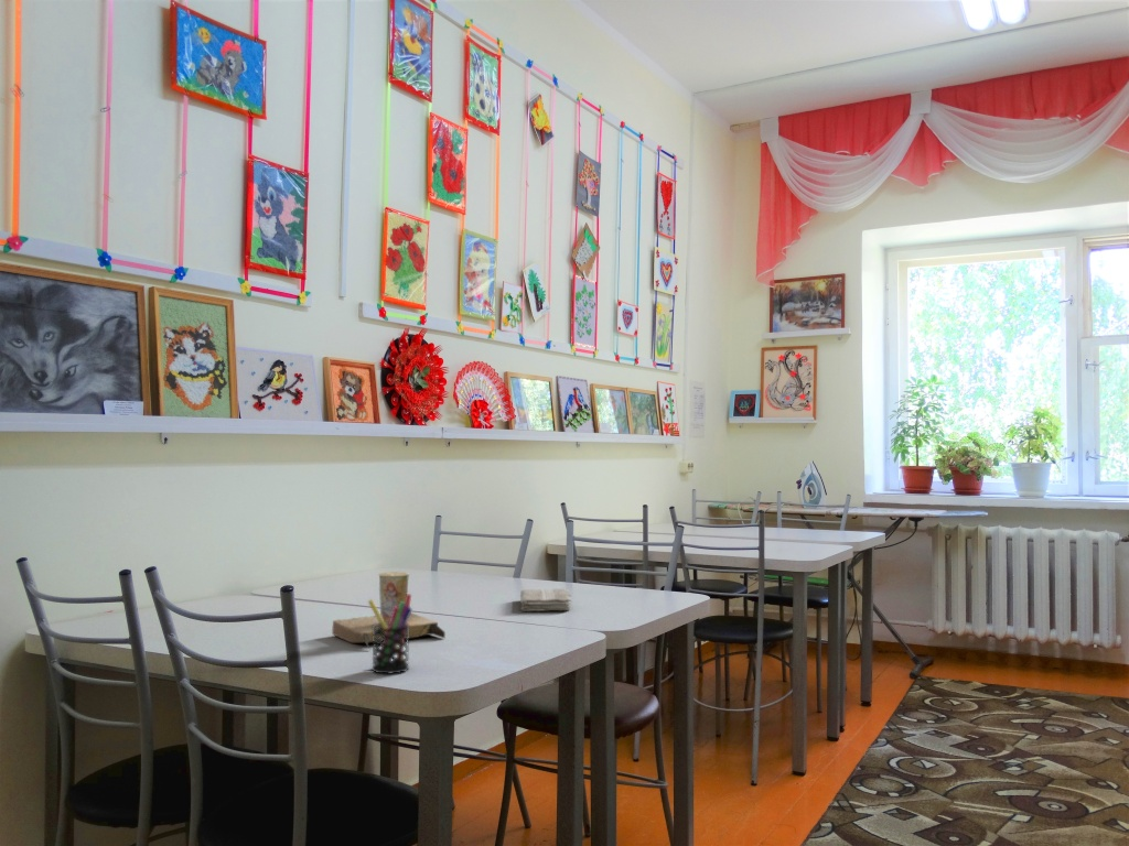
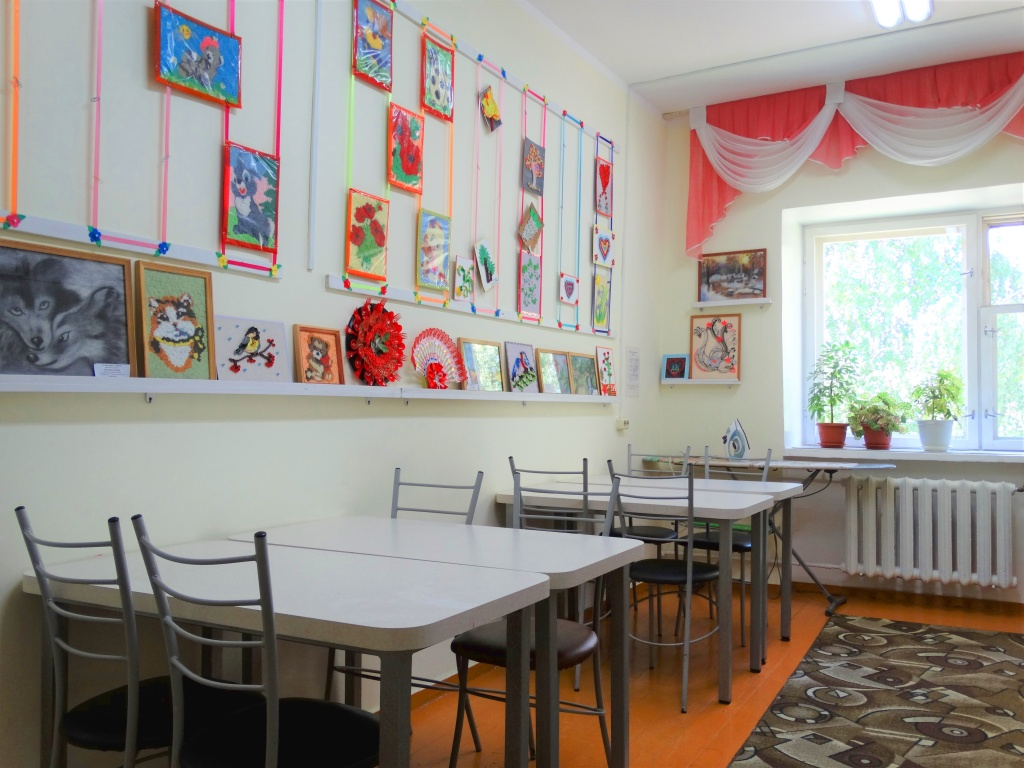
- cup (390, 605)
- pen holder (394, 630)
- washcloth (545, 598)
